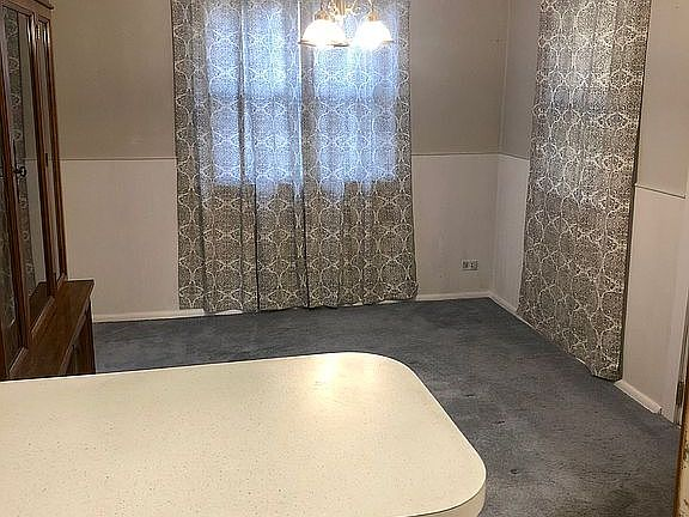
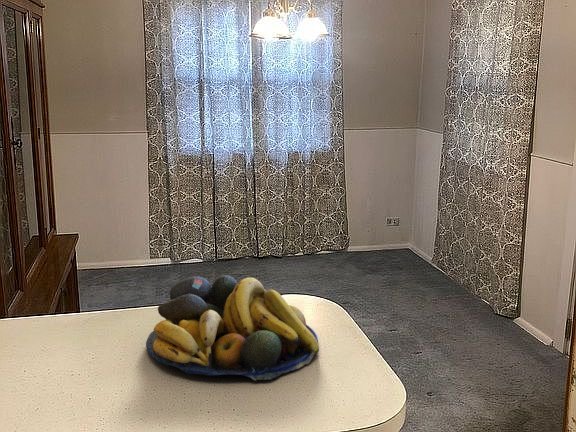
+ fruit bowl (234, 312)
